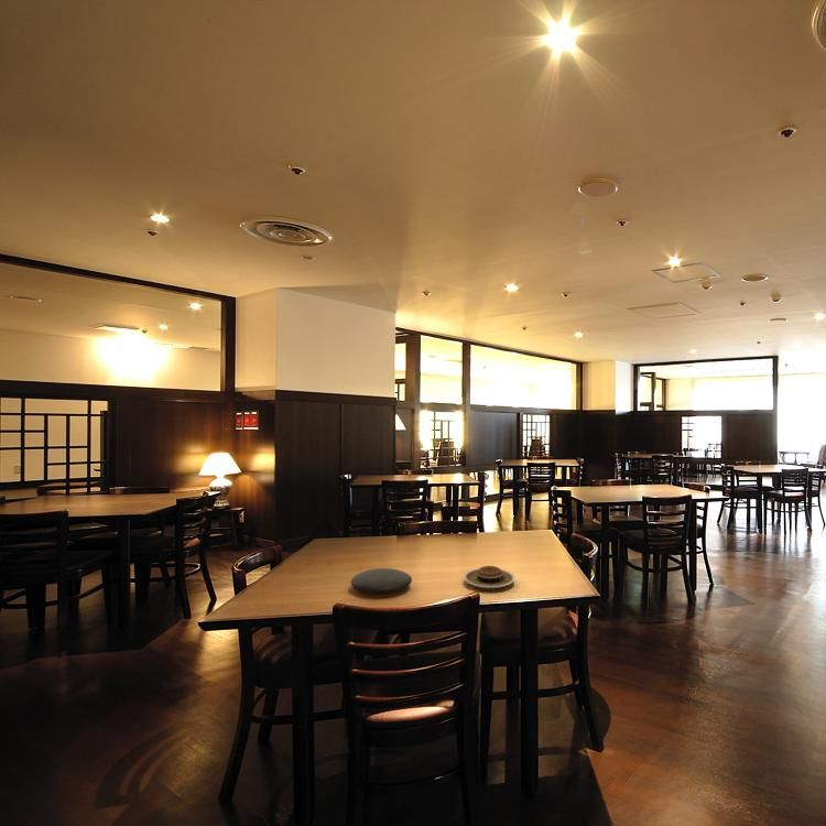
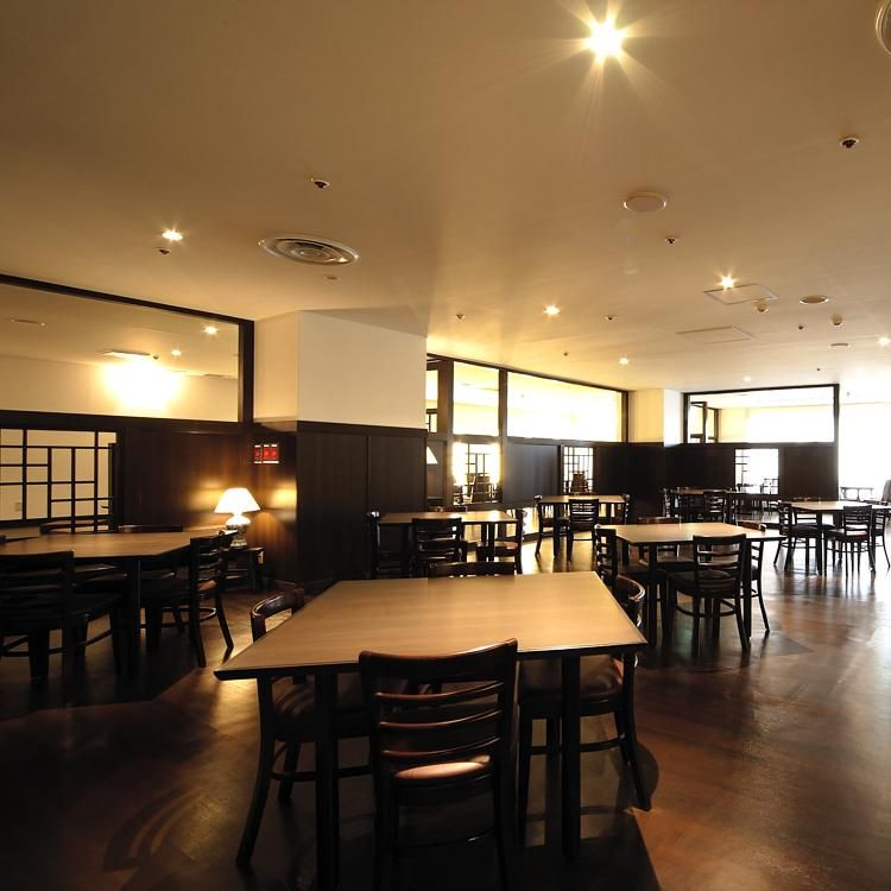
- plate (381, 580)
- plate (489, 575)
